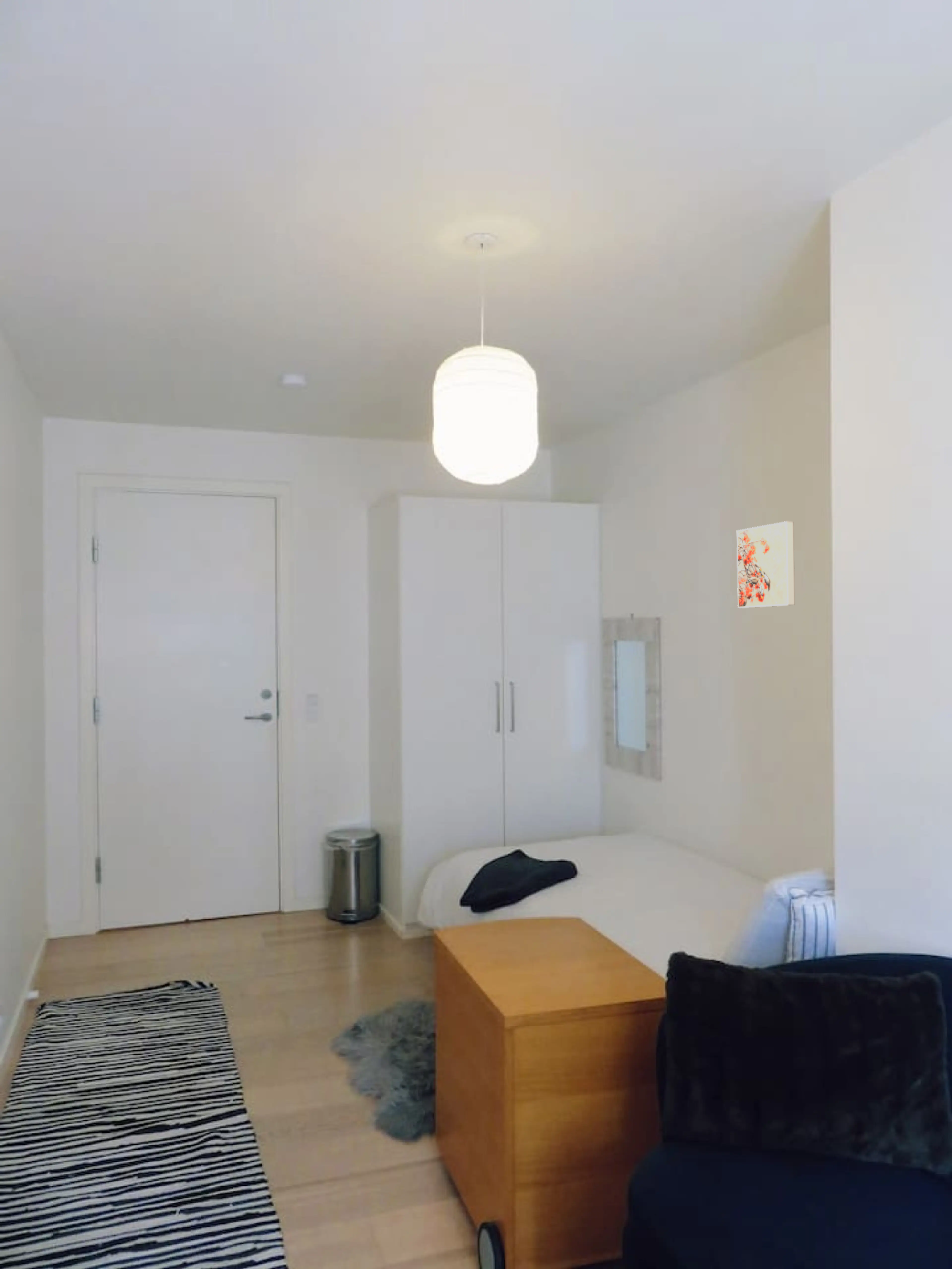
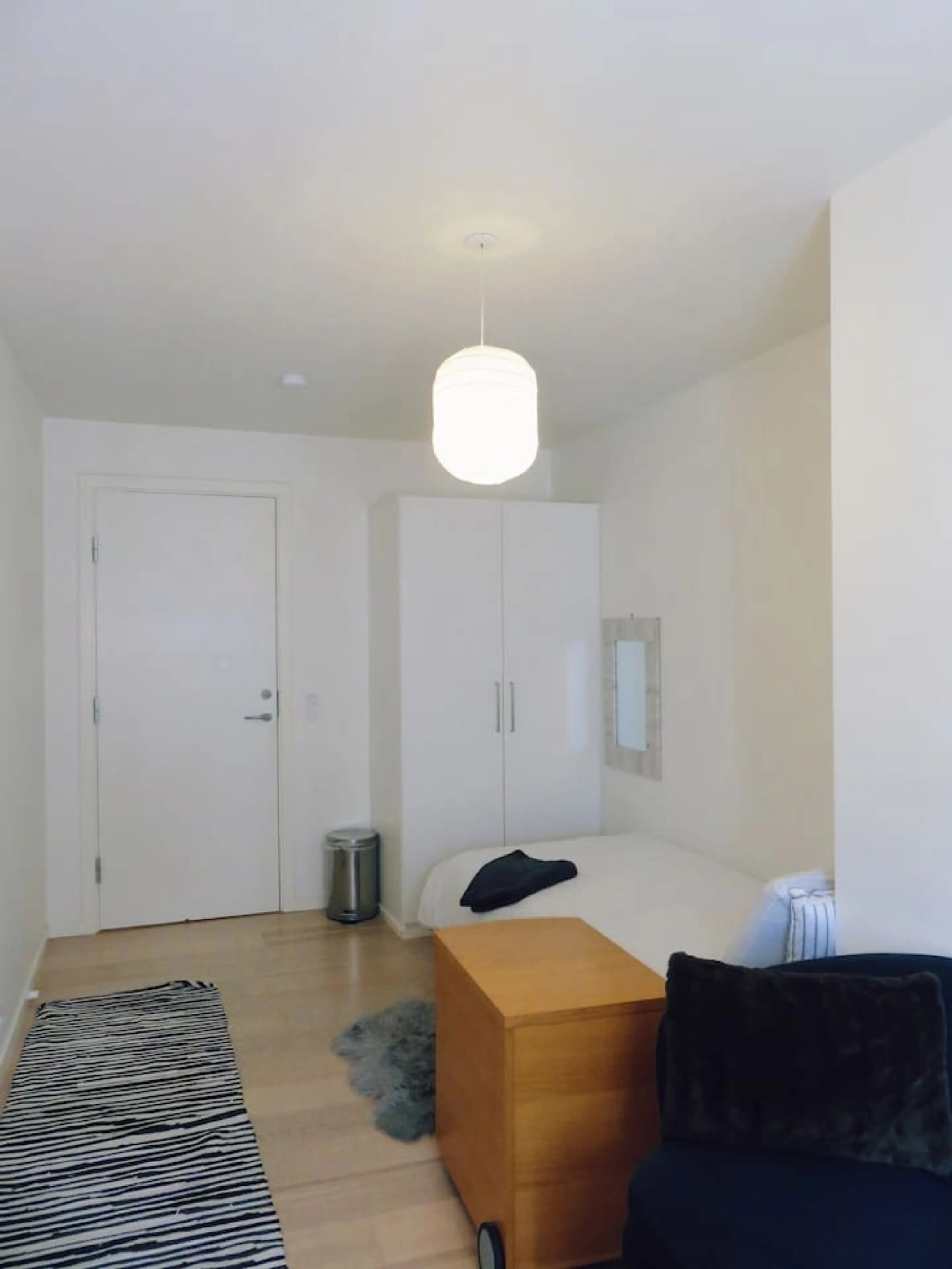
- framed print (765, 566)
